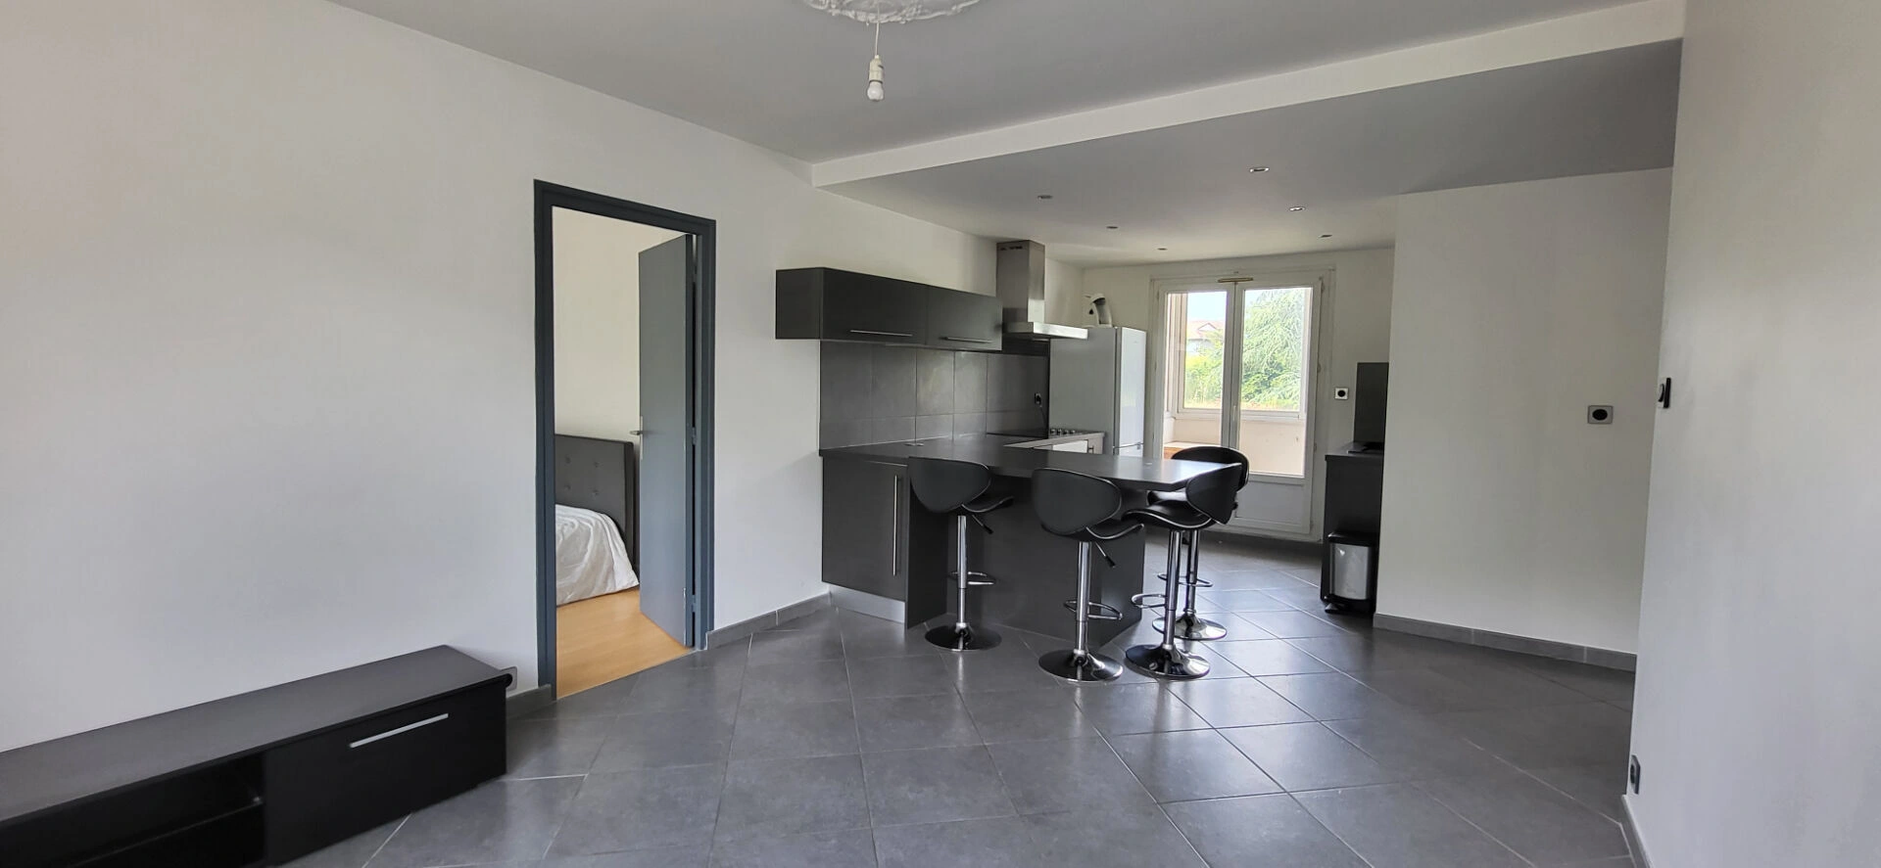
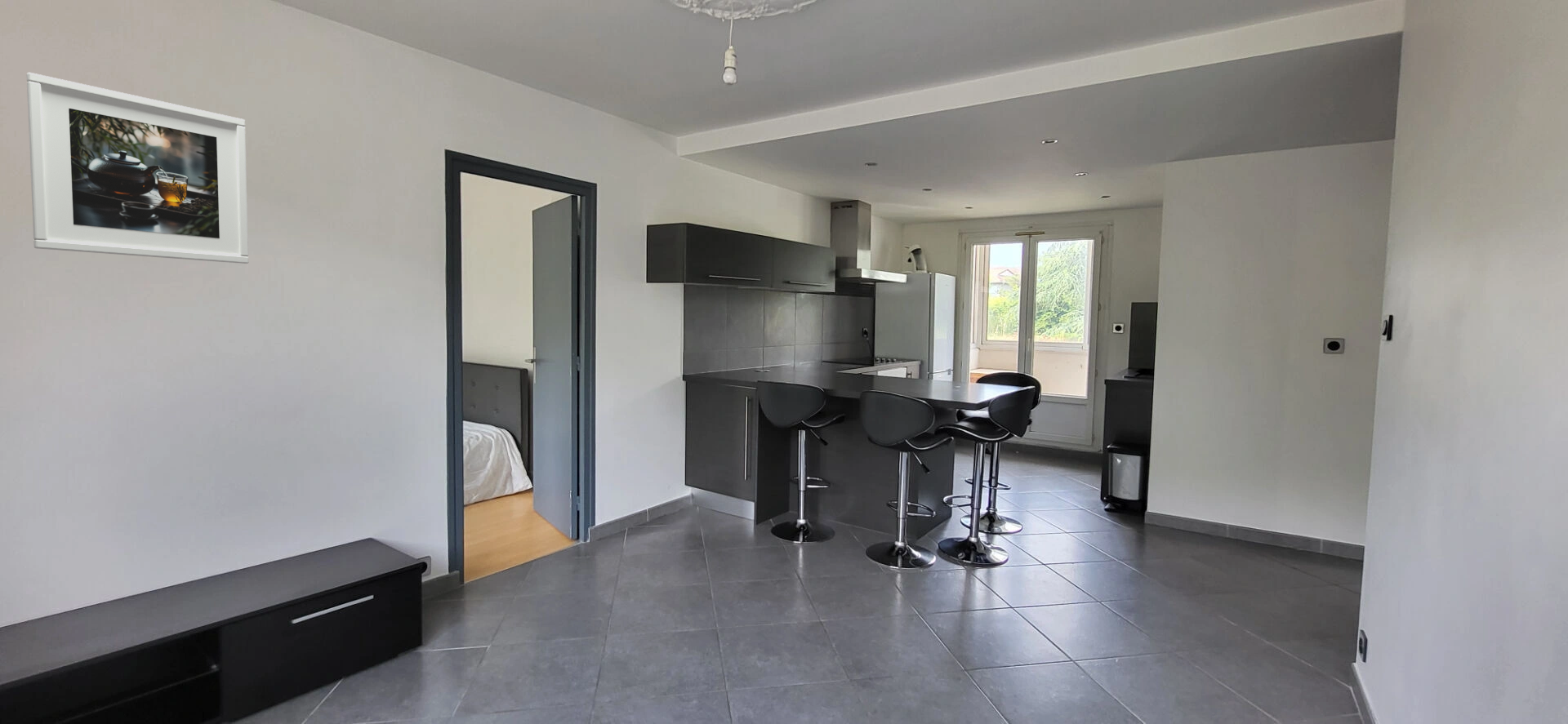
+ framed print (149, 178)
